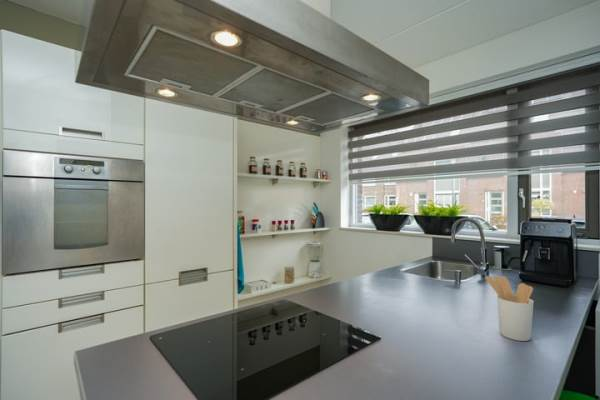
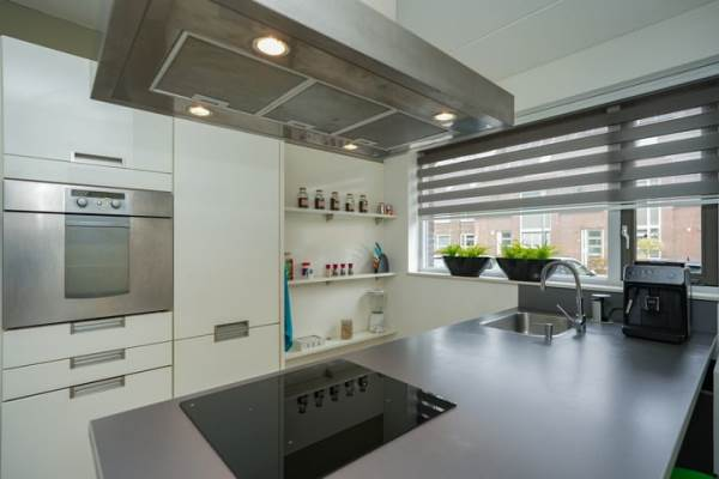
- utensil holder (508, 305)
